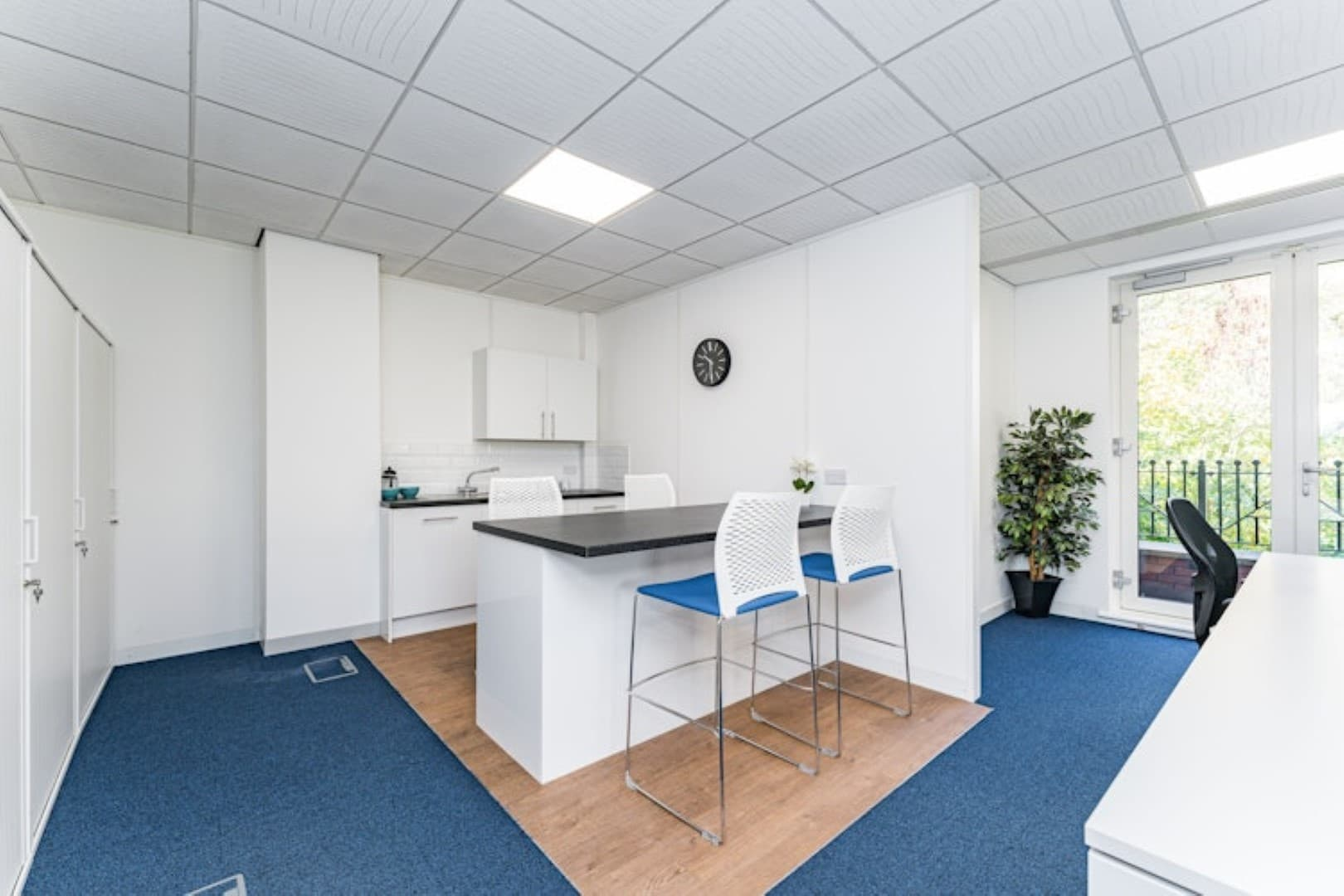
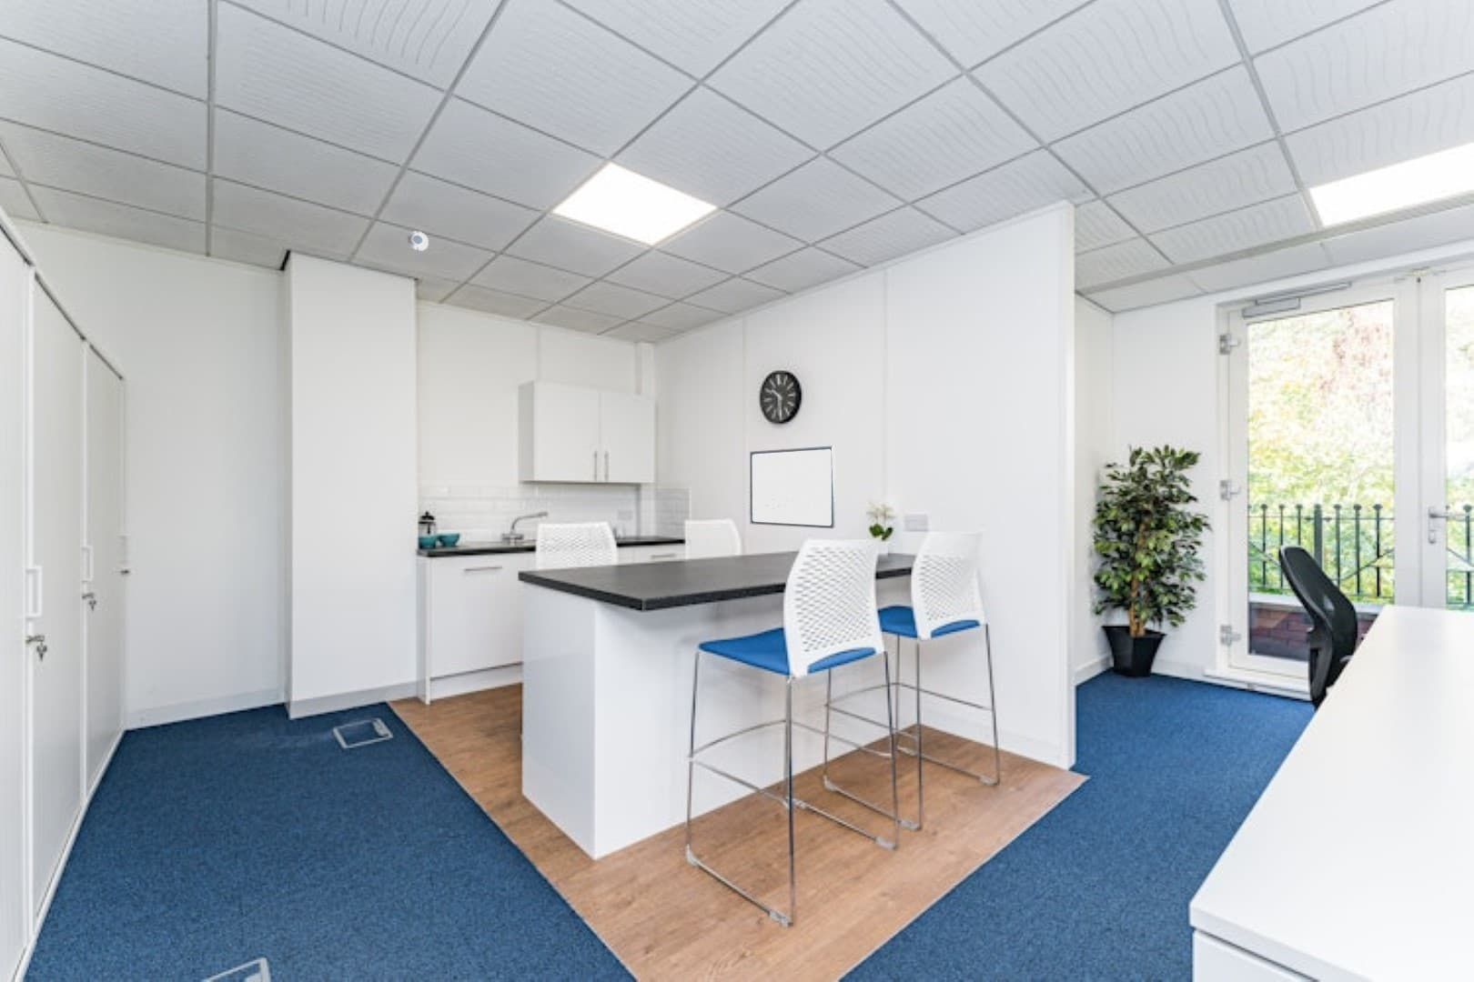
+ smoke detector (418, 240)
+ mirror (789, 488)
